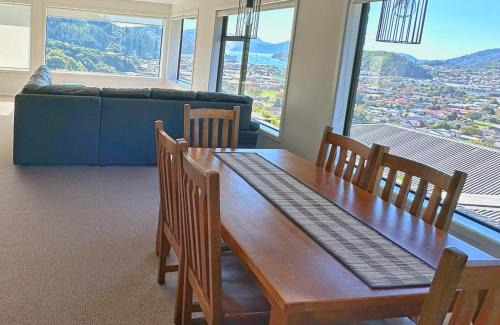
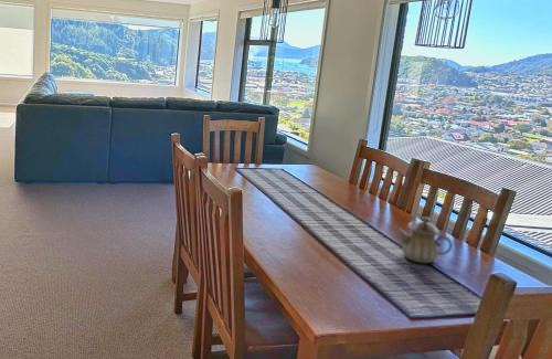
+ teapot (424, 237)
